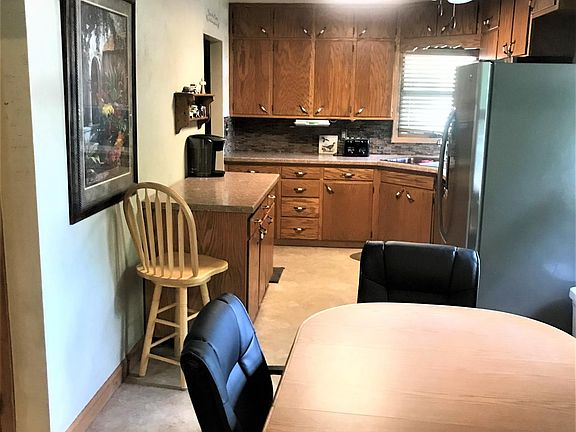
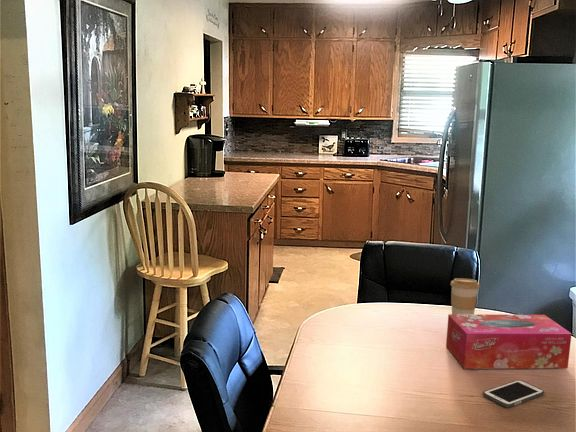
+ coffee cup (464, 297)
+ cell phone (513, 393)
+ tissue box (506, 340)
